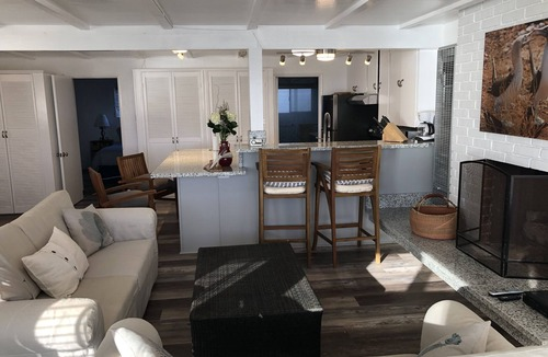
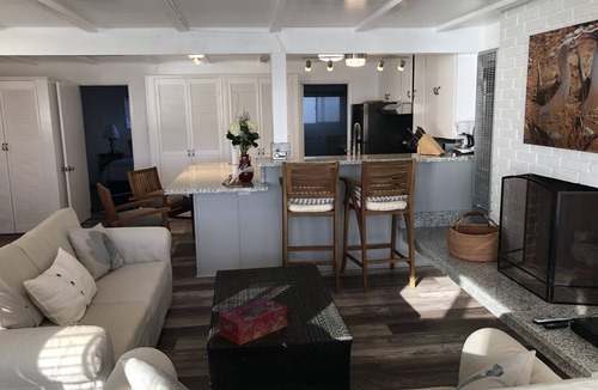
+ tissue box (254, 319)
